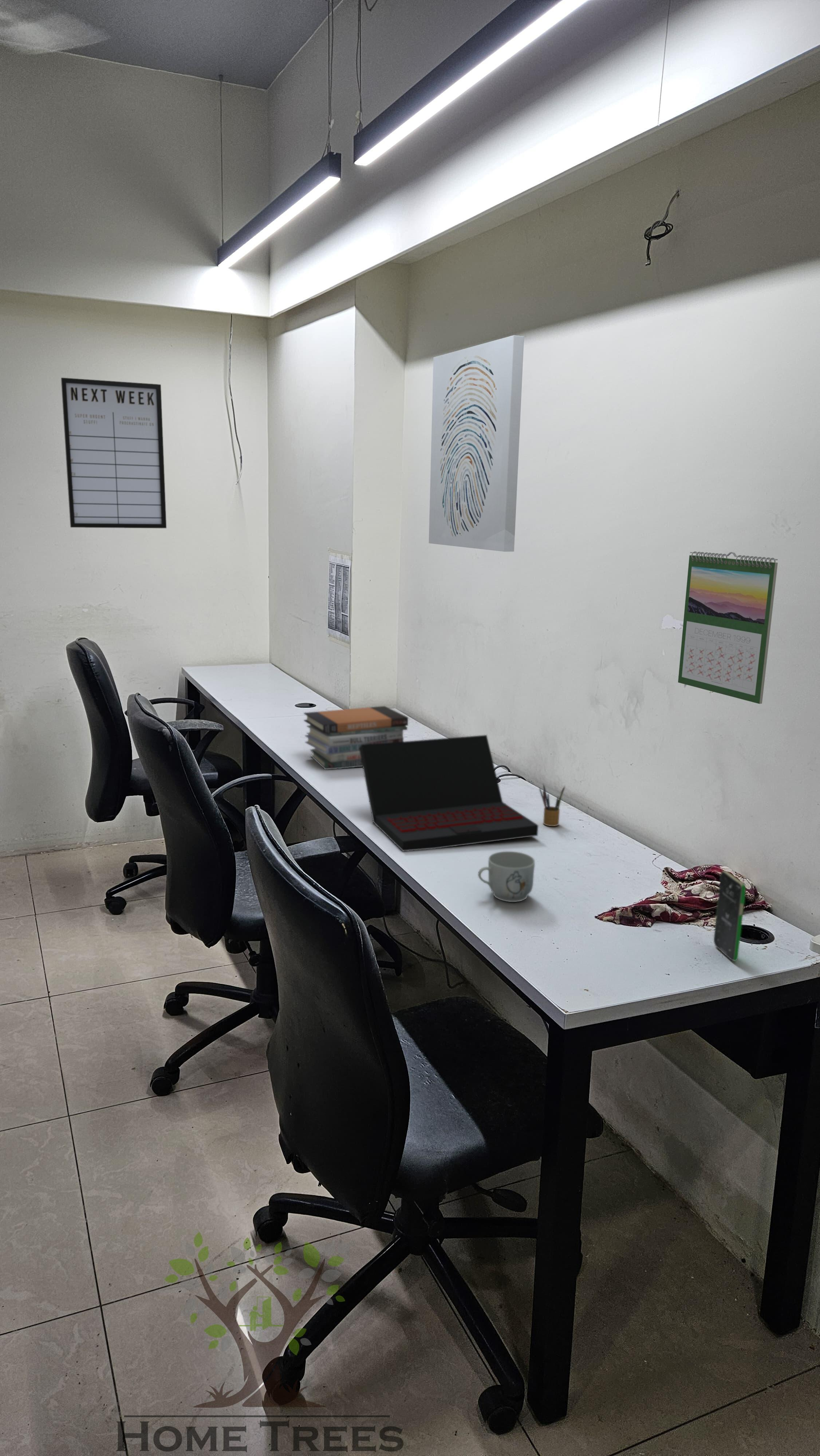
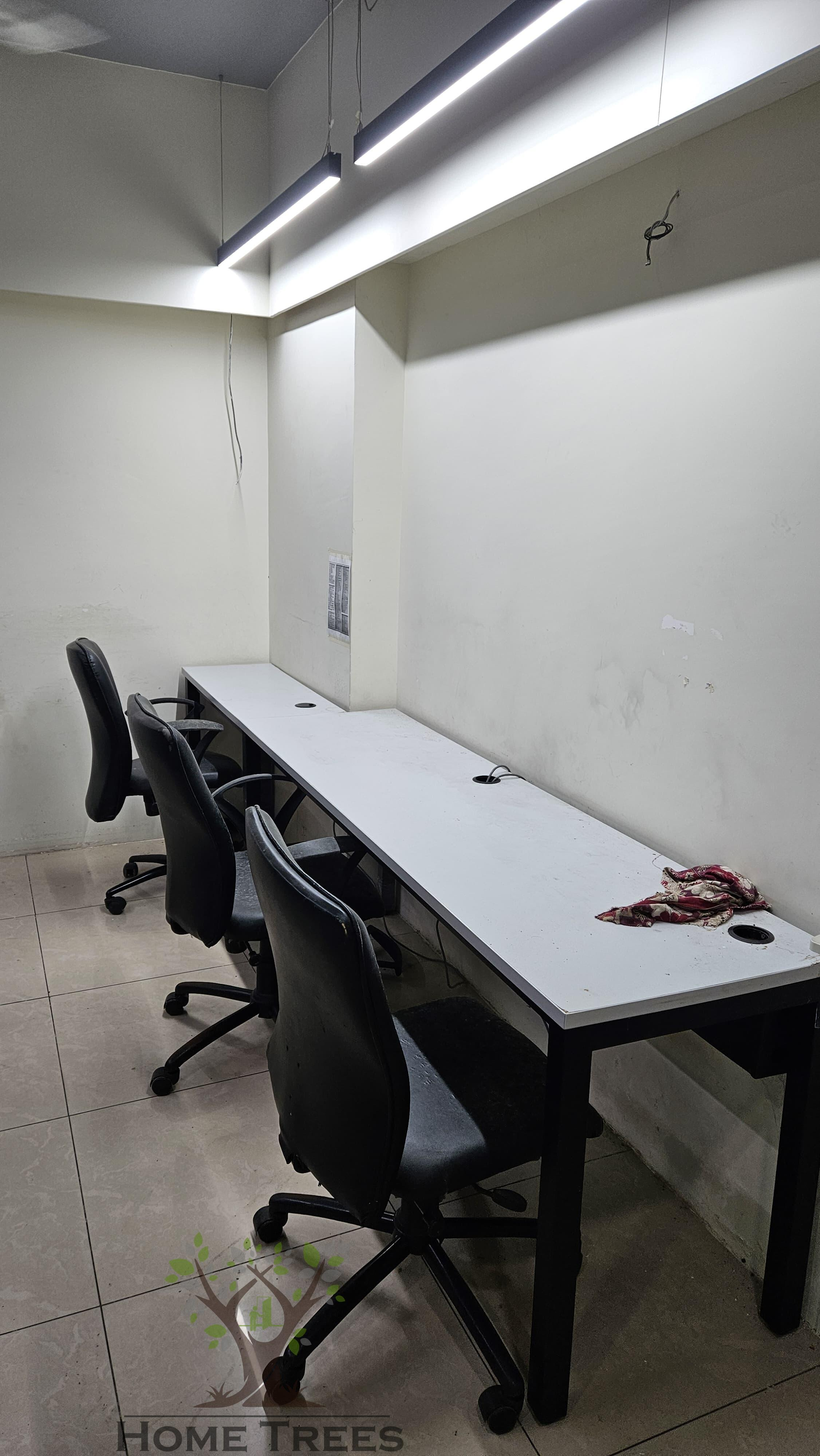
- book stack (355, 737)
- calendar (725, 623)
- mug (505, 878)
- writing board (115, 456)
- wall art (472, 450)
- laptop (446, 788)
- pencil box (551, 806)
- smartphone (729, 915)
